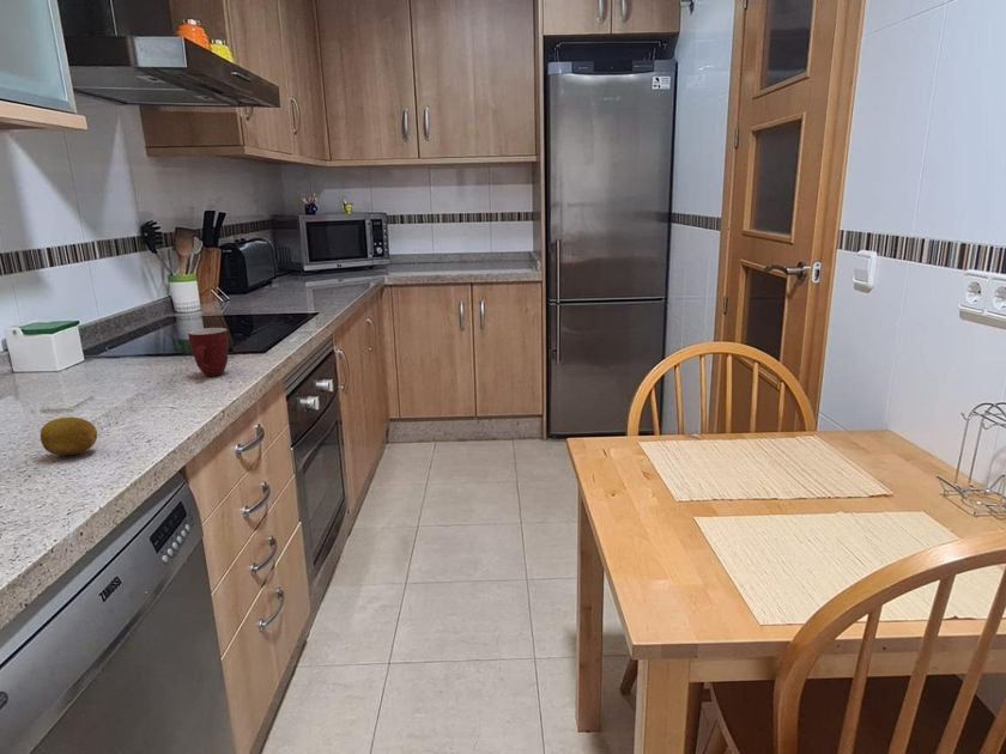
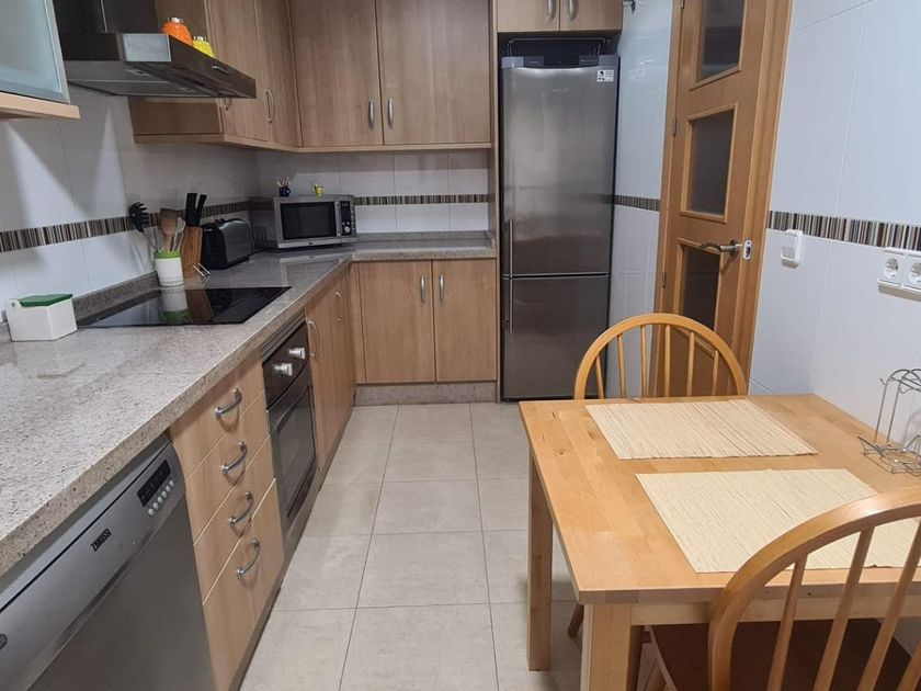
- fruit (68, 436)
- mug (208, 353)
